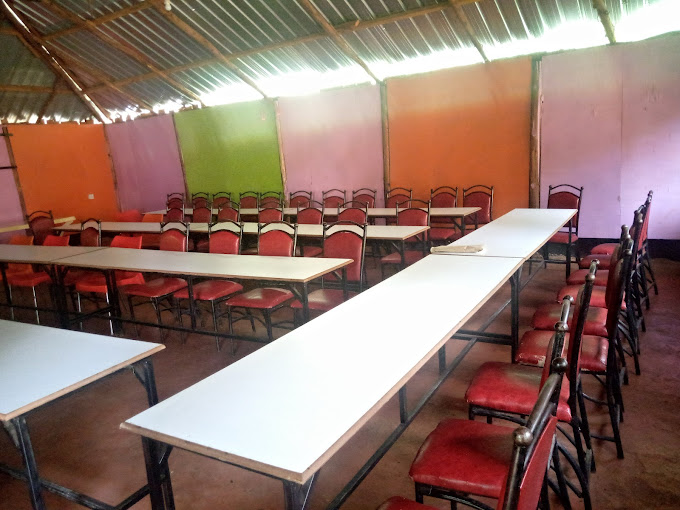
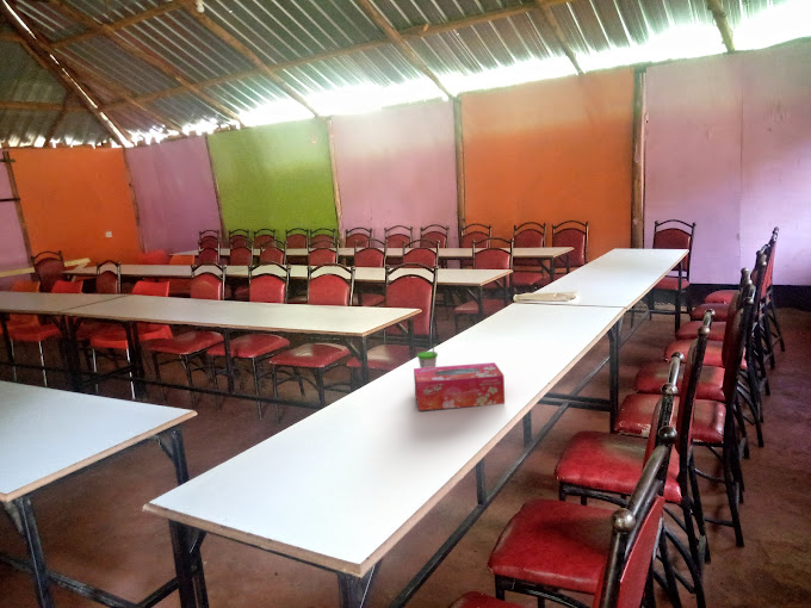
+ cup (427, 360)
+ tissue box (457, 385)
